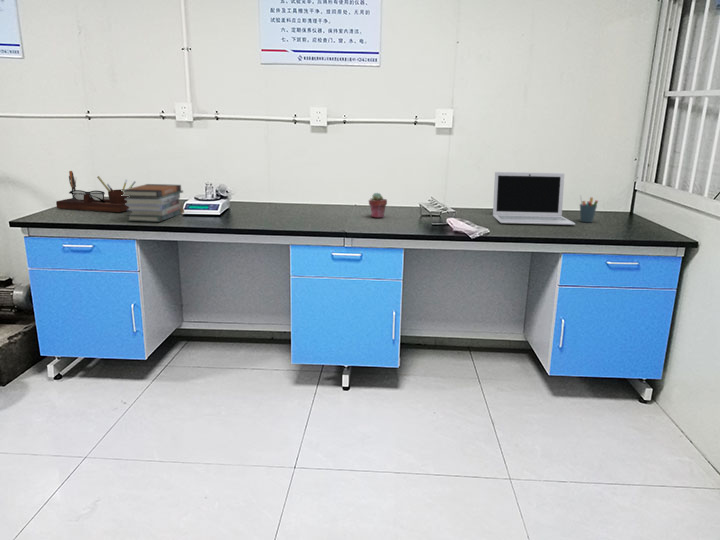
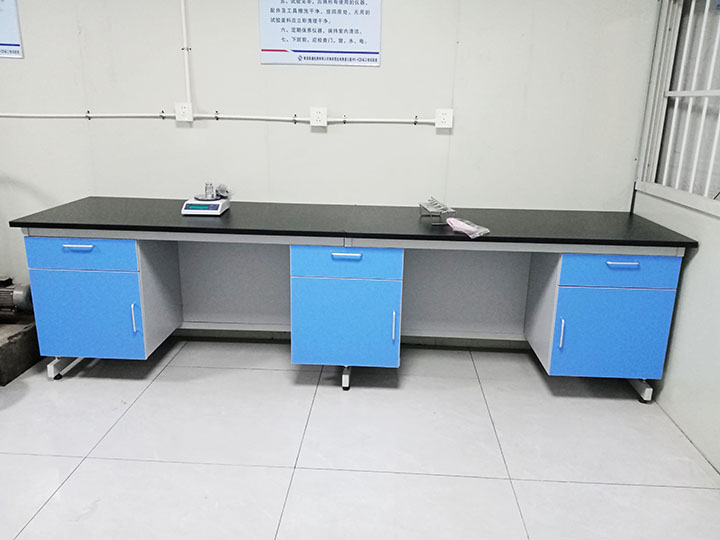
- laptop (533, 197)
- potted succulent (377, 204)
- desk organizer (98, 191)
- book stack (154, 202)
- pen holder (588, 208)
